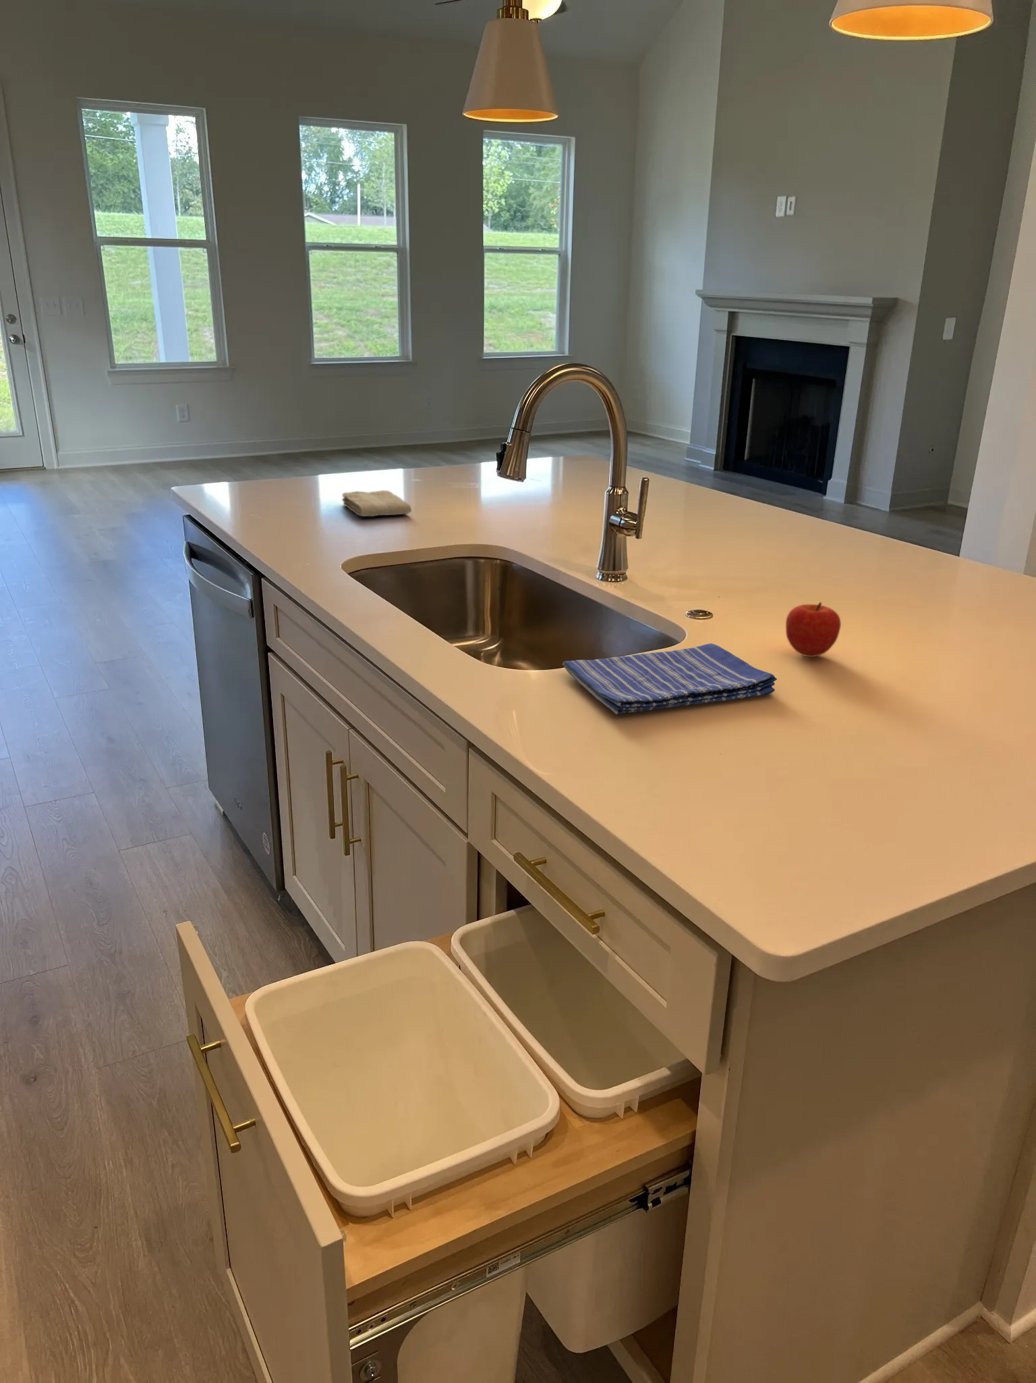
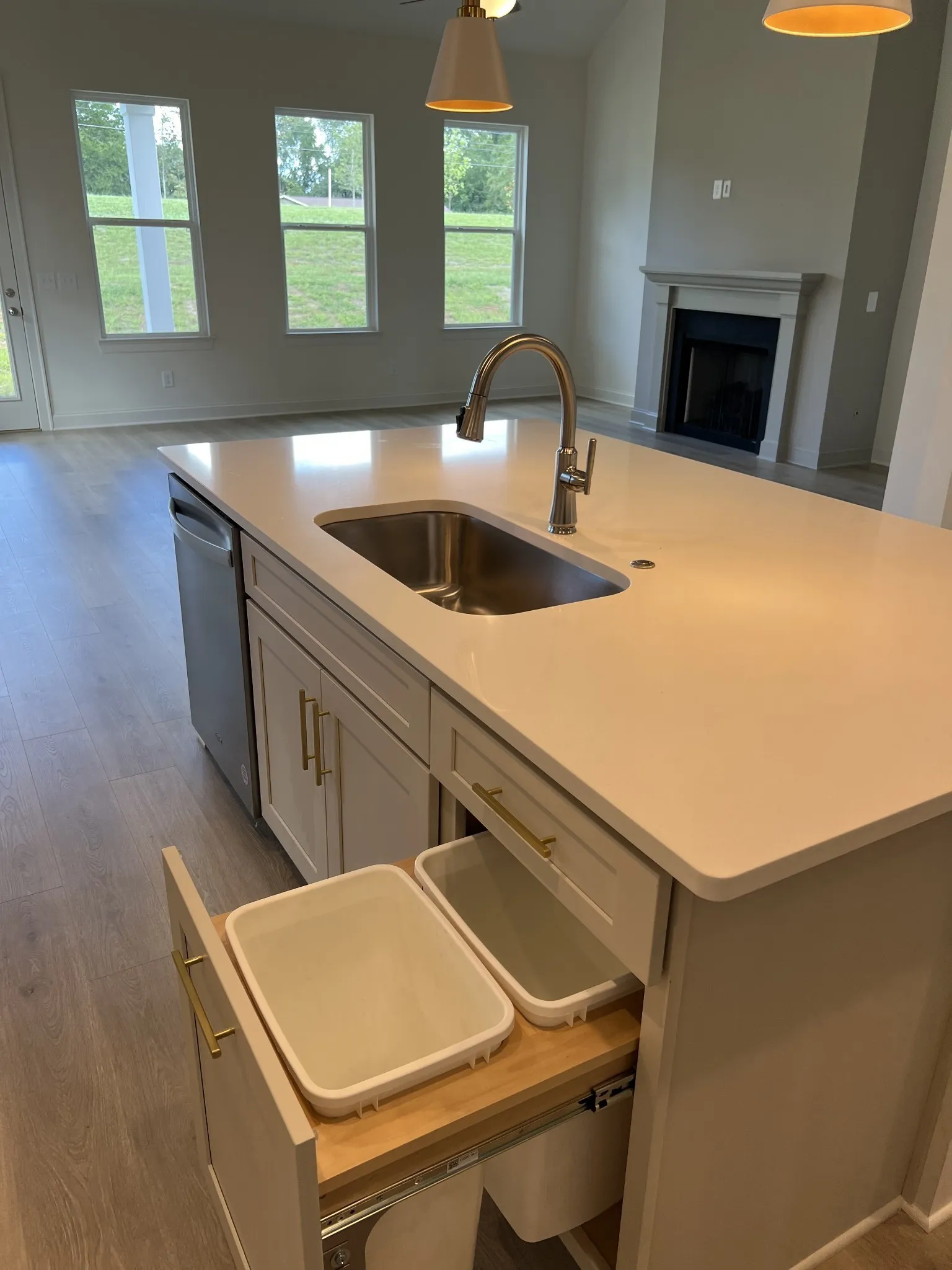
- dish towel (668, 673)
- fruit (813, 628)
- washcloth (375, 502)
